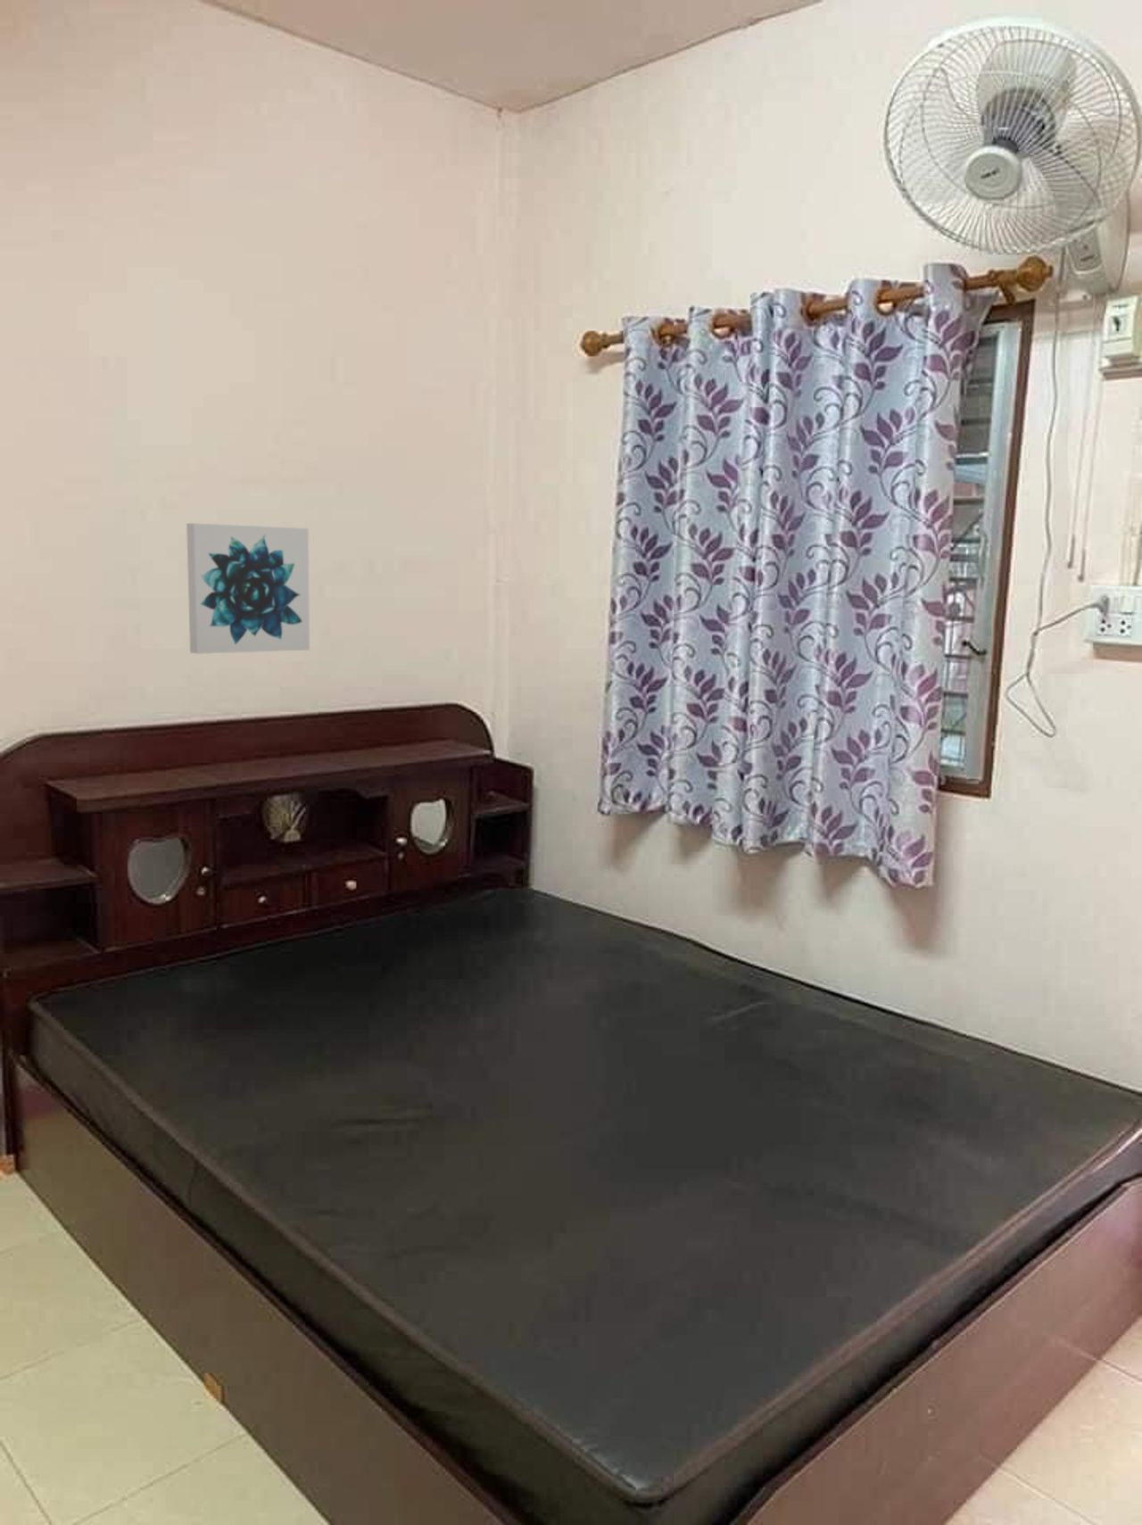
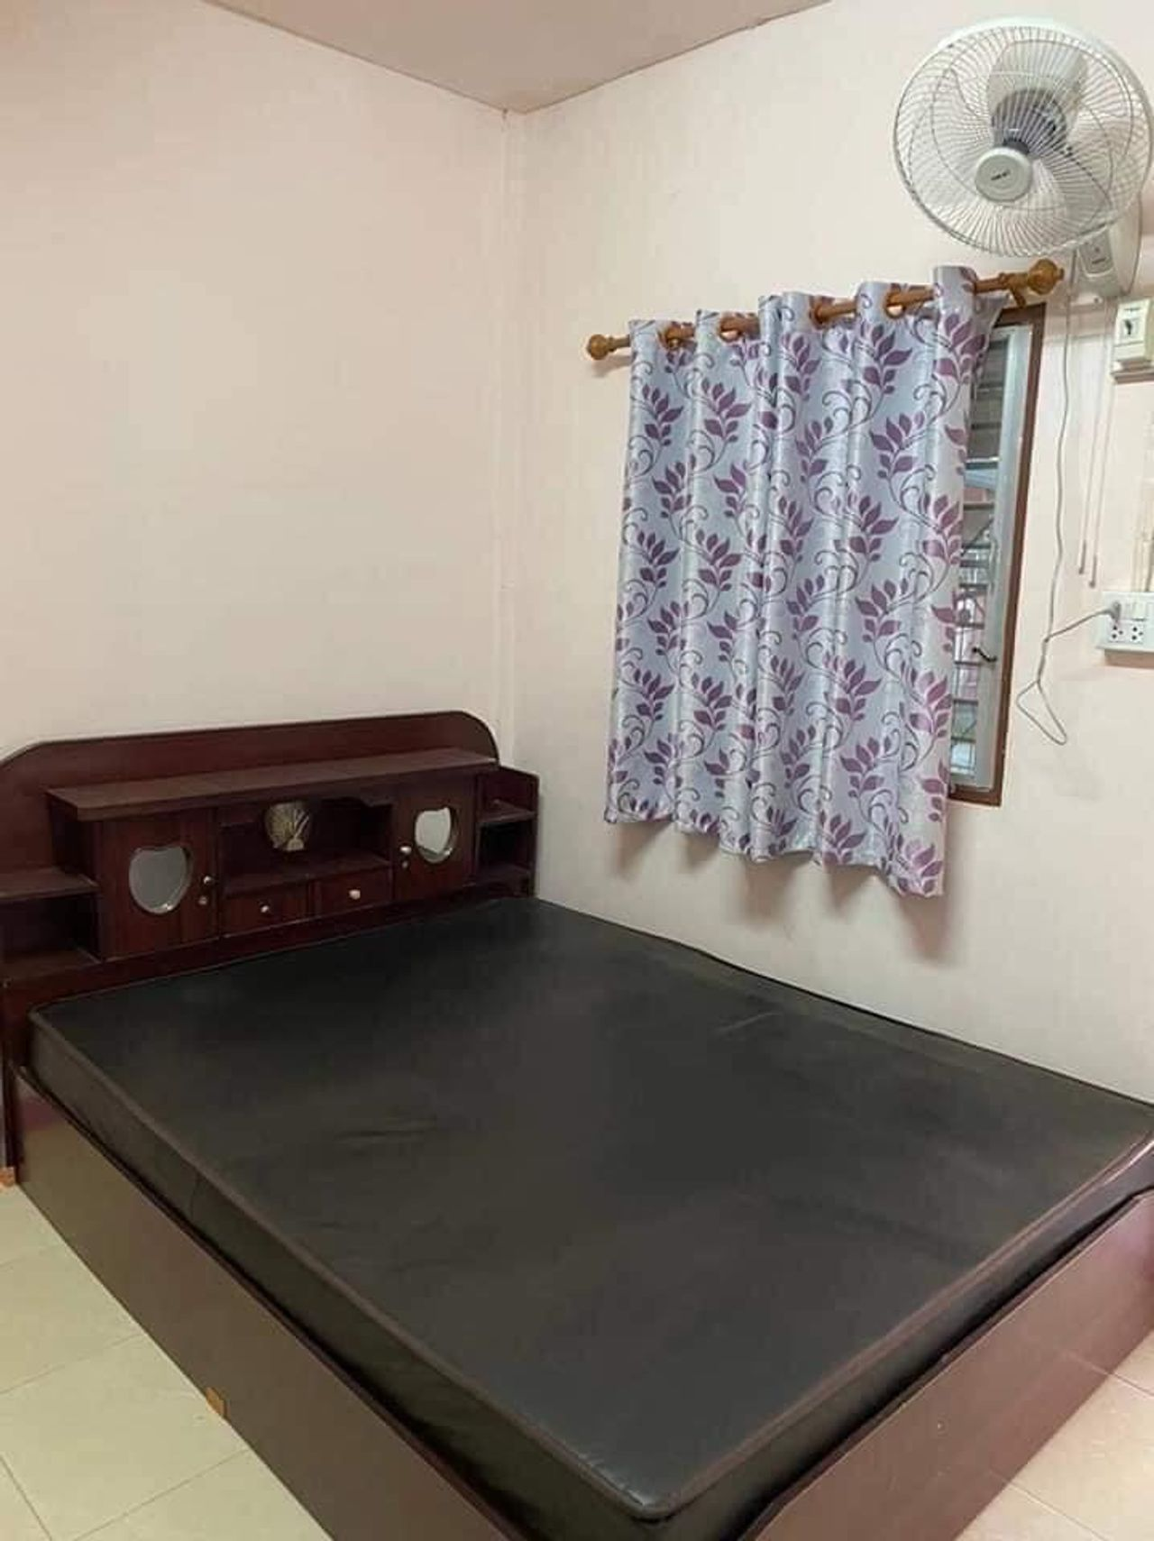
- wall art (250, 589)
